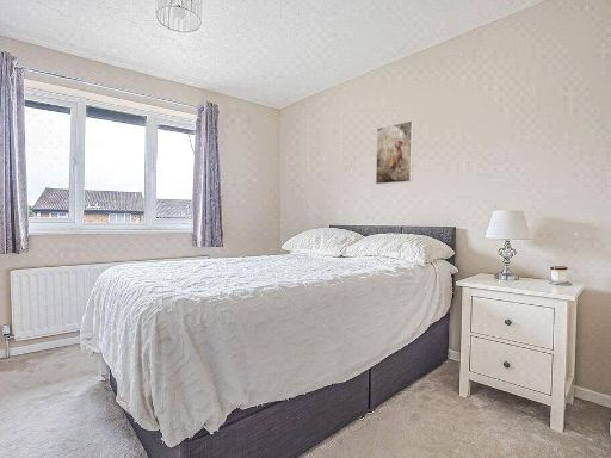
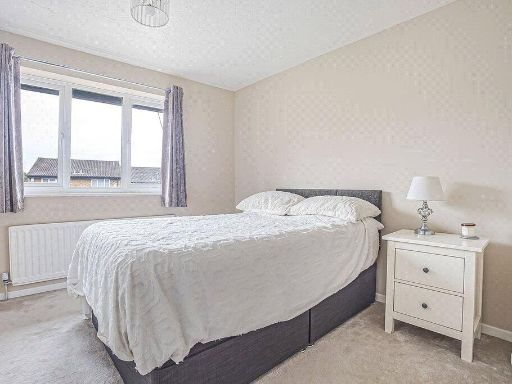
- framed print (394, 154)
